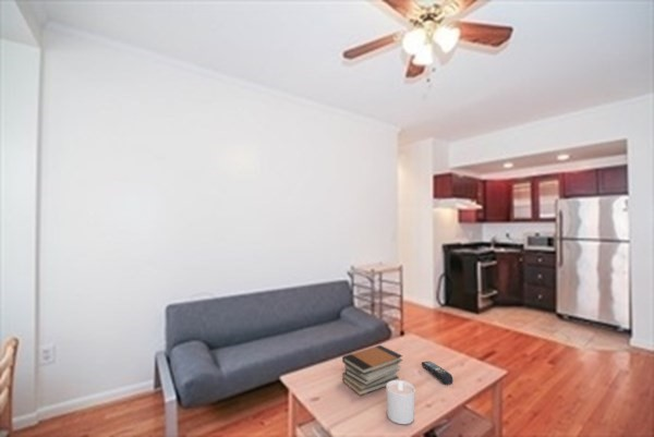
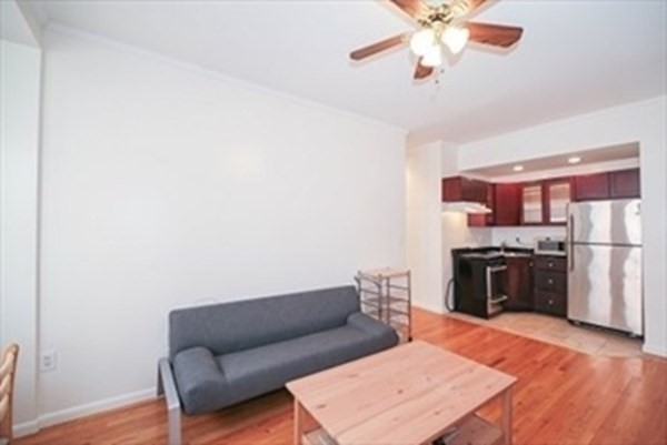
- candle (400, 398)
- book stack (372, 368)
- remote control (436, 371)
